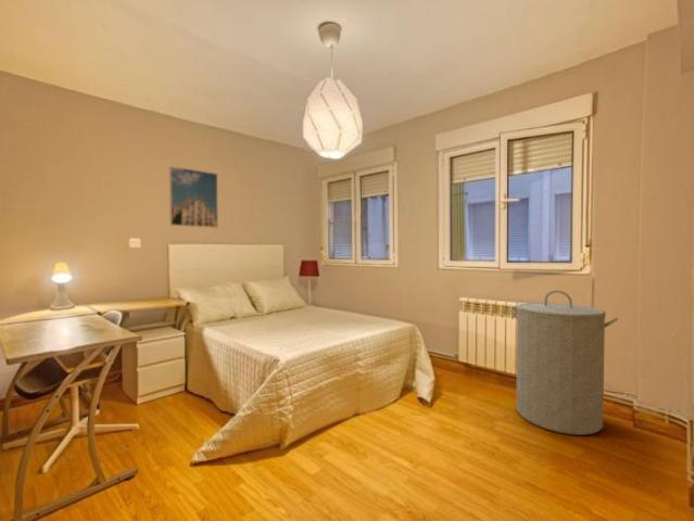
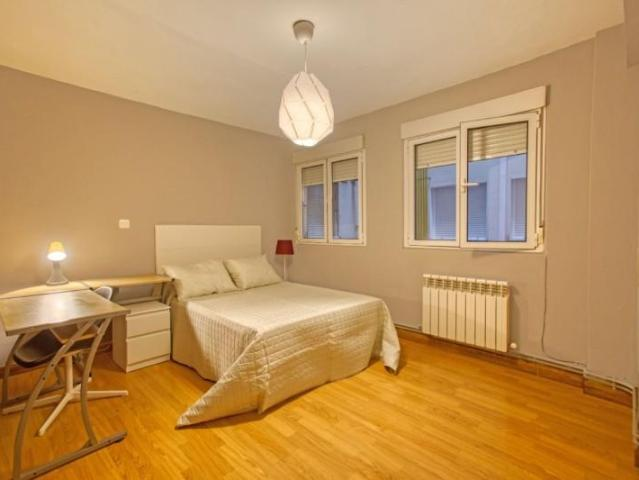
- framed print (194, 198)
- laundry hamper (558, 353)
